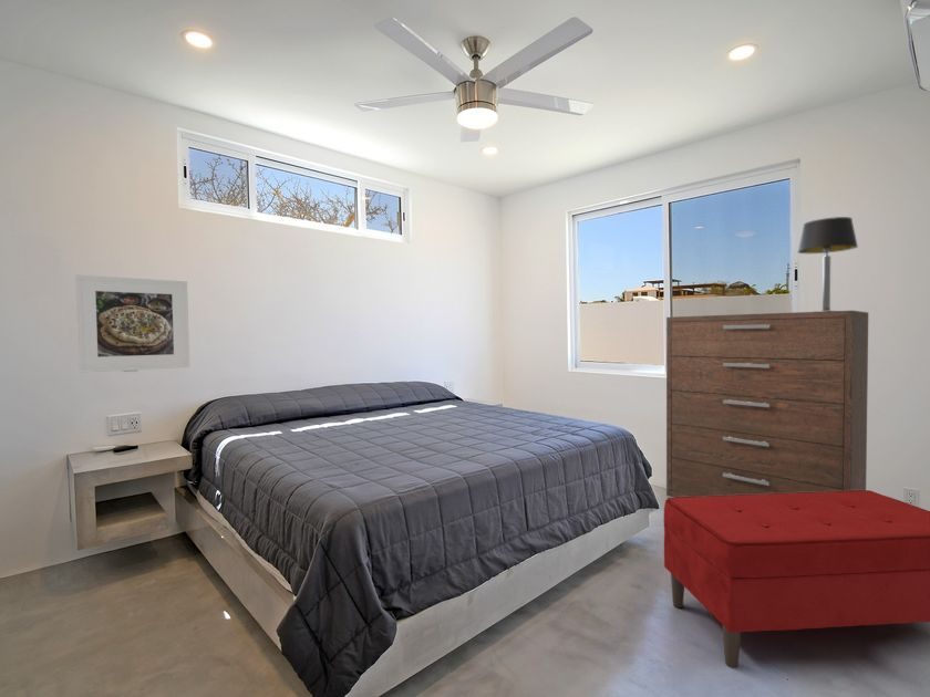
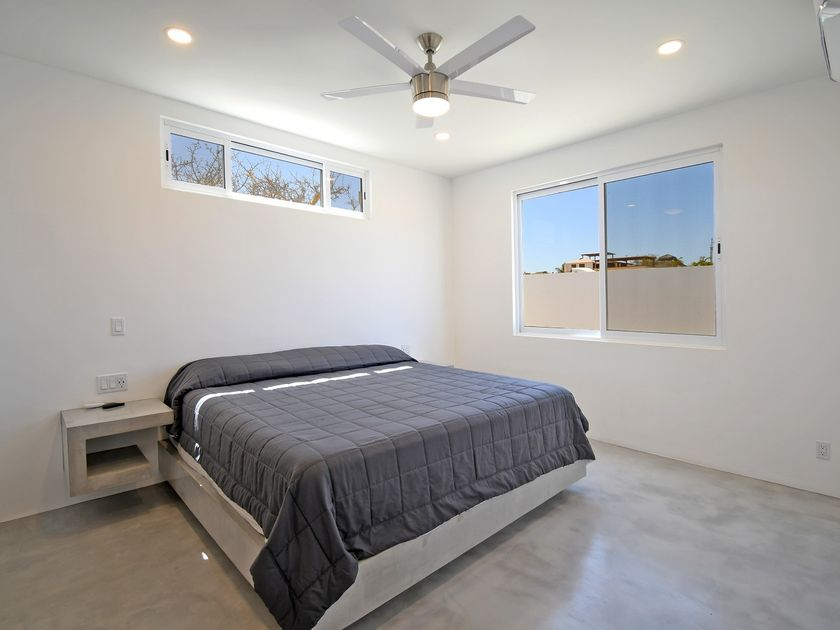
- bench (809, 569)
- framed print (136, 324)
- table lamp (826, 267)
- dresser (758, 420)
